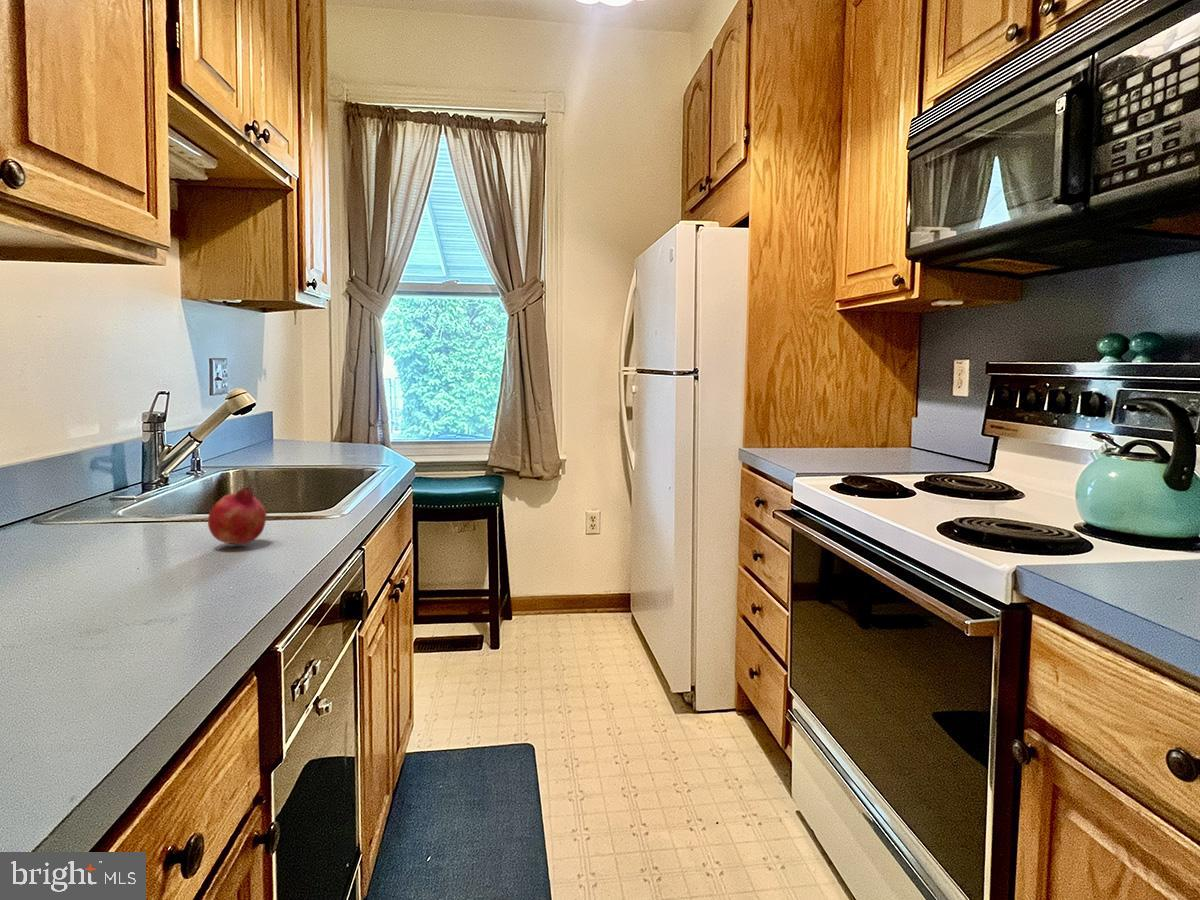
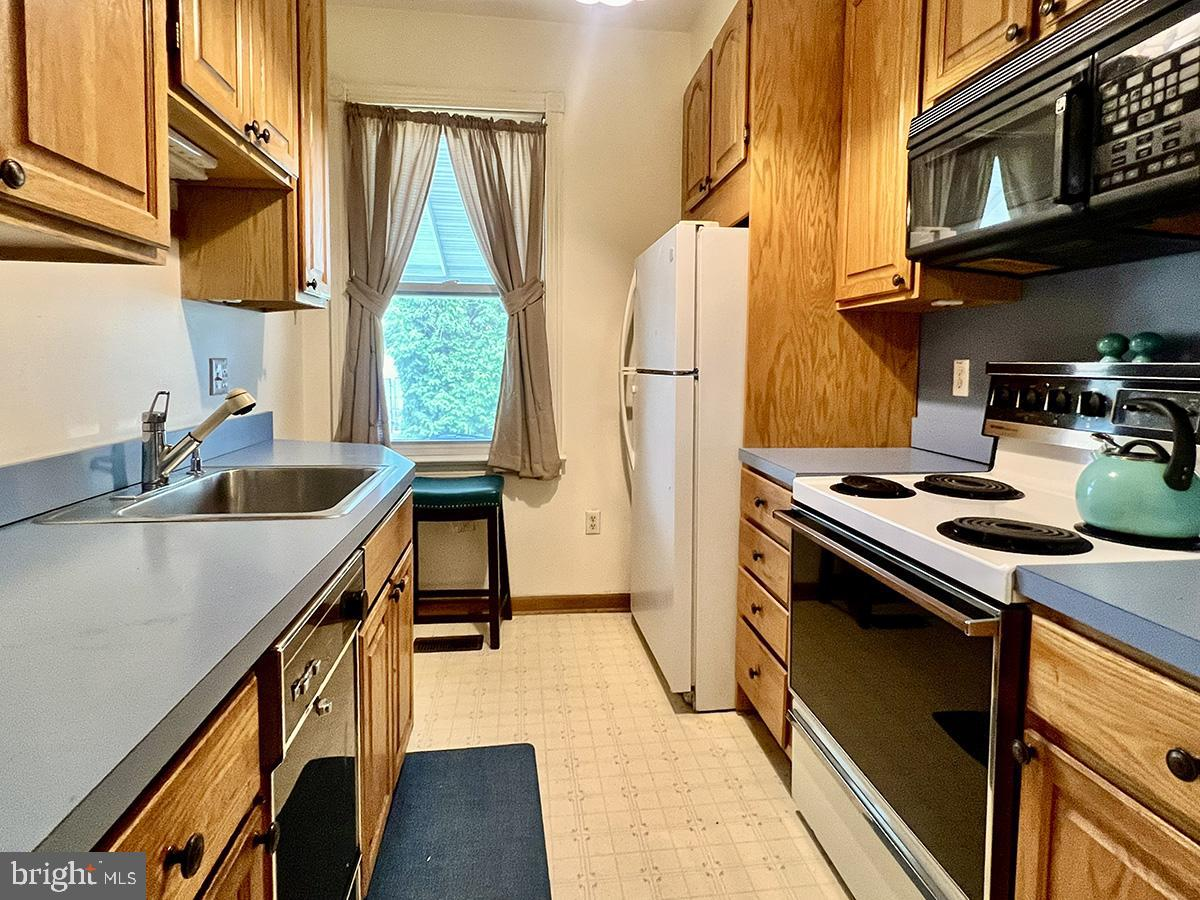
- fruit (237, 515)
